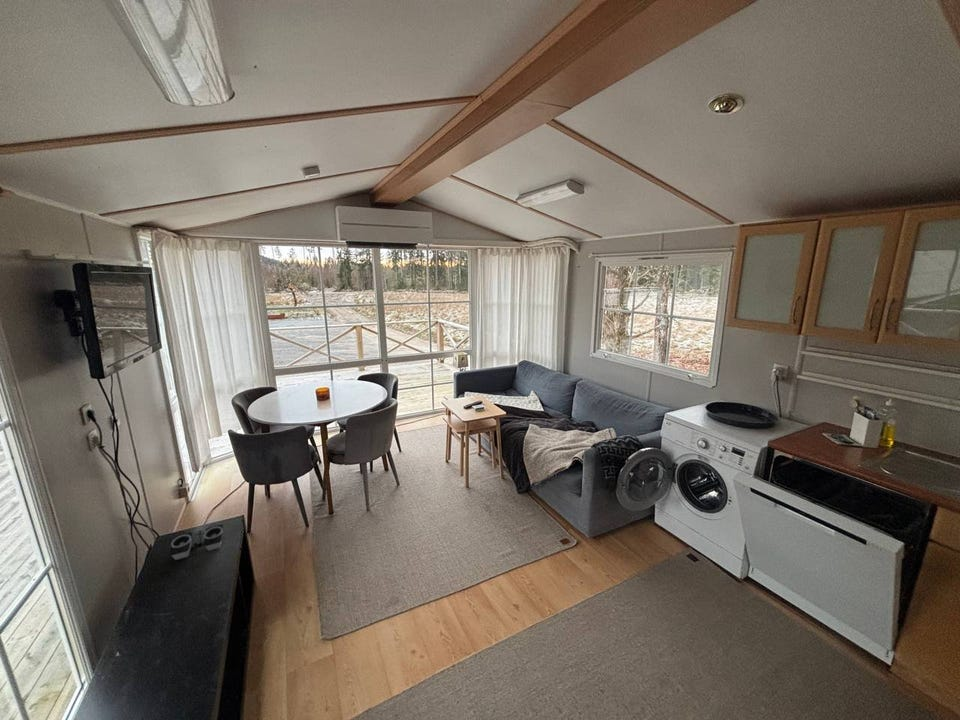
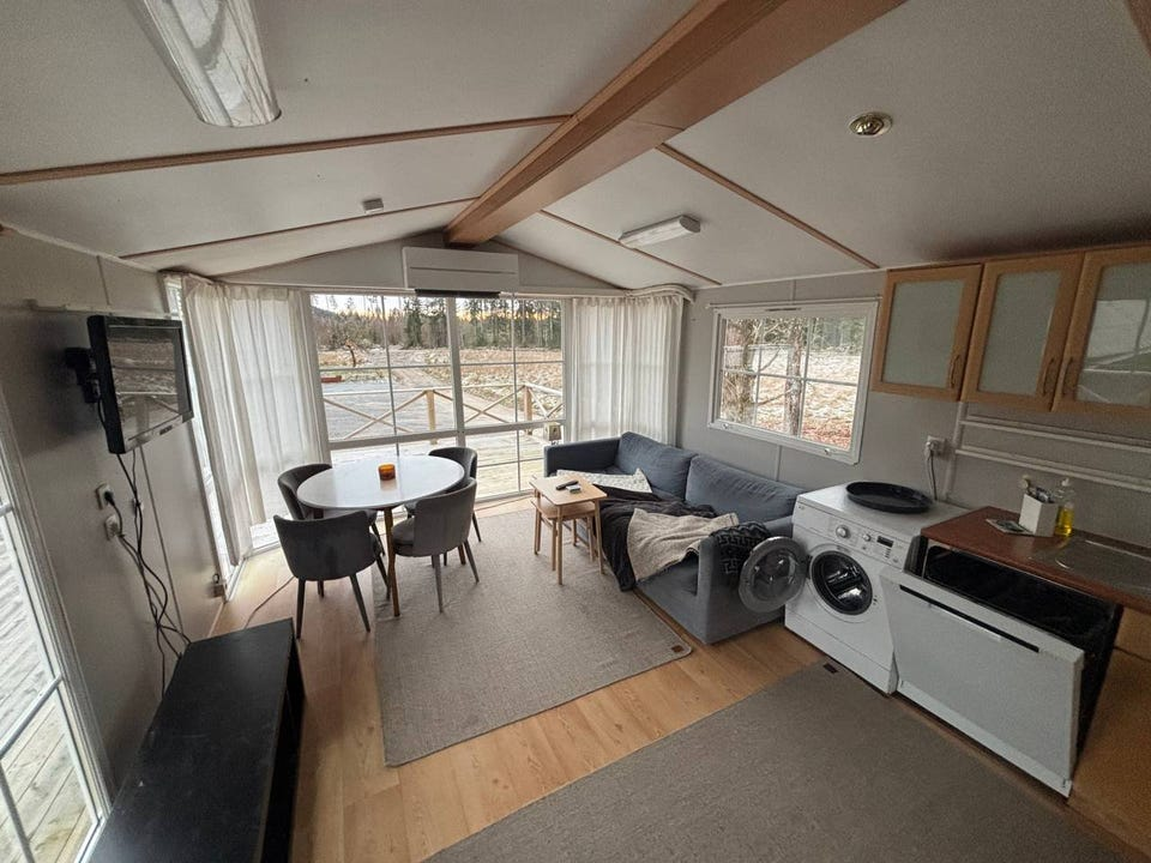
- stereo (199, 543)
